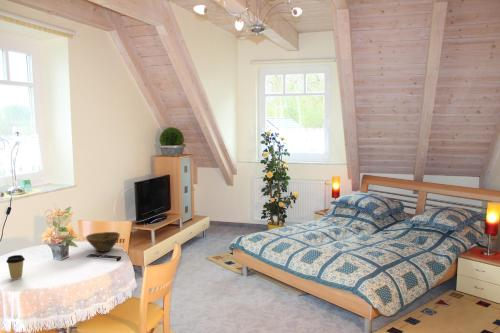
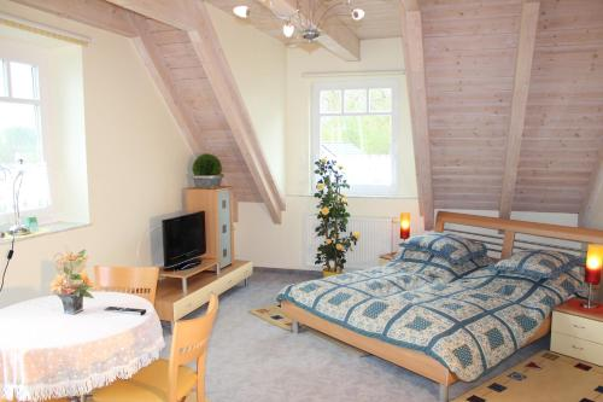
- coffee cup (15, 267)
- bowl (103, 242)
